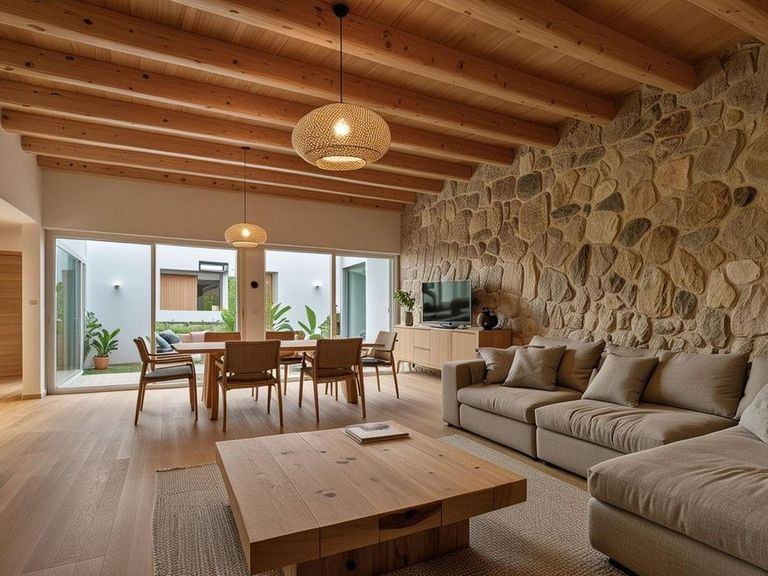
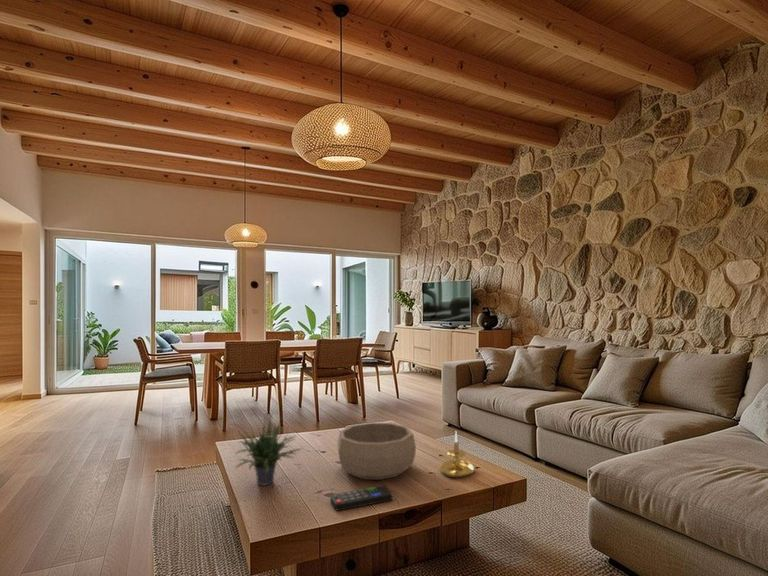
+ potted plant (263, 445)
+ remote control (361, 496)
+ decorative bowl (376, 450)
+ candle holder (457, 450)
